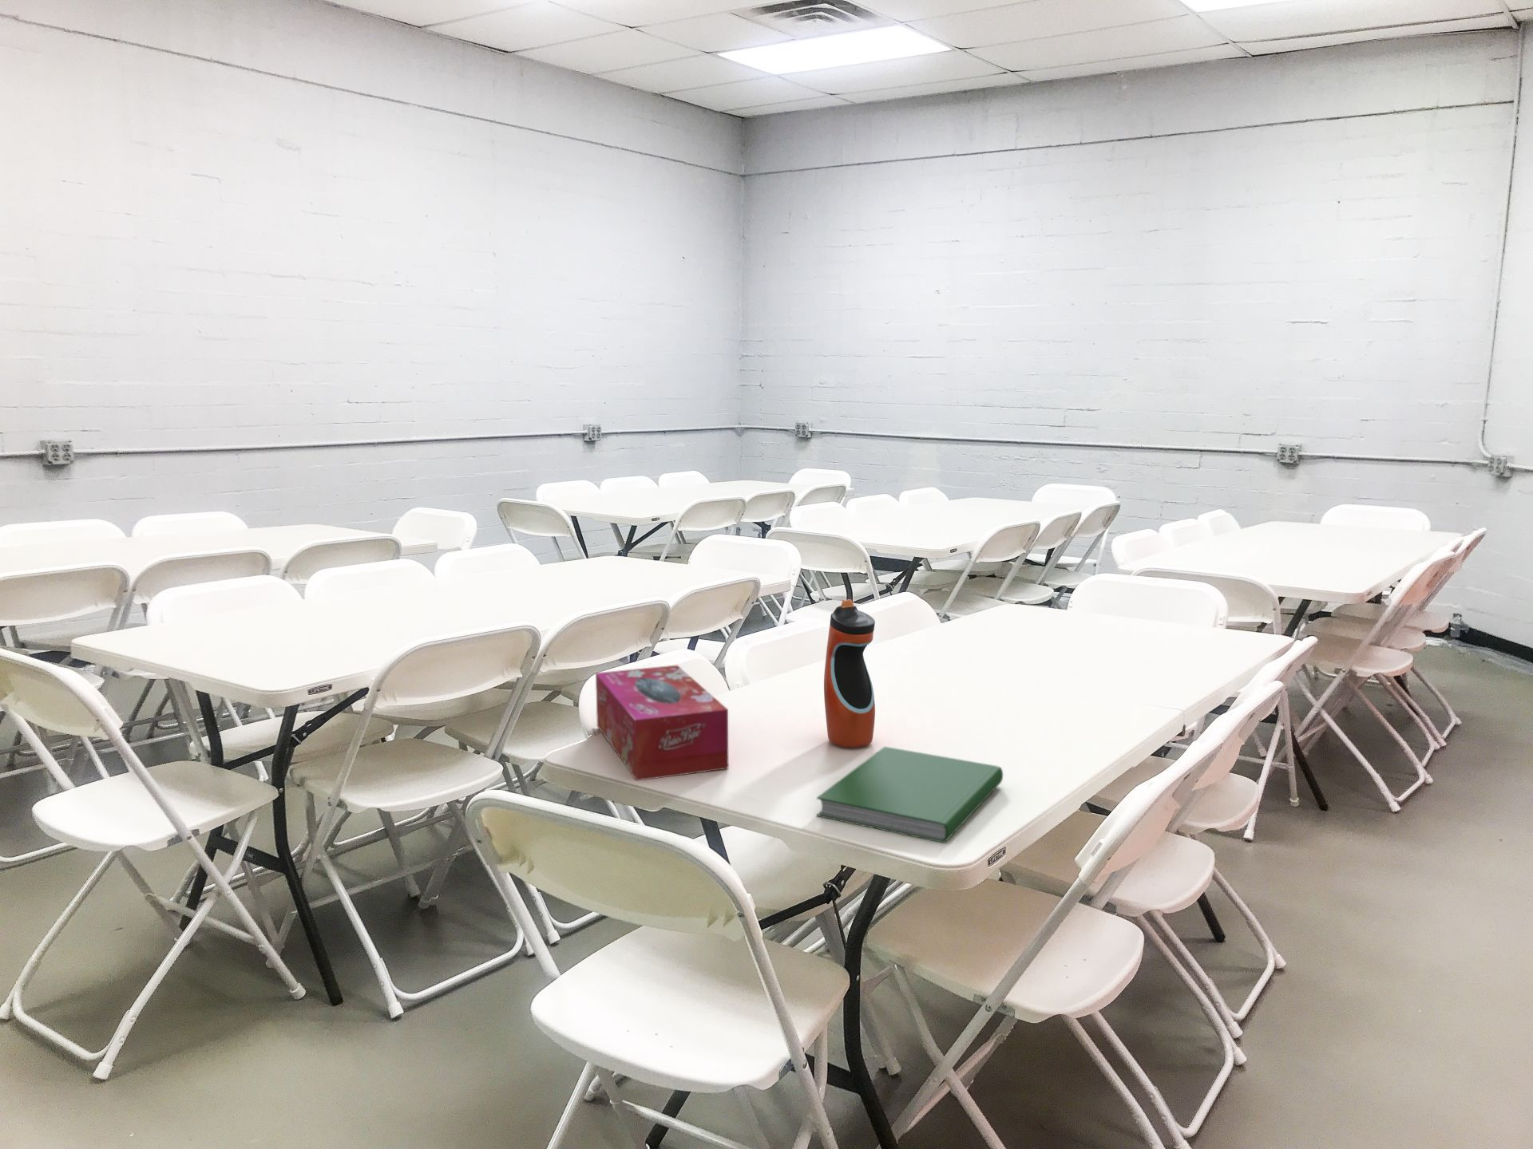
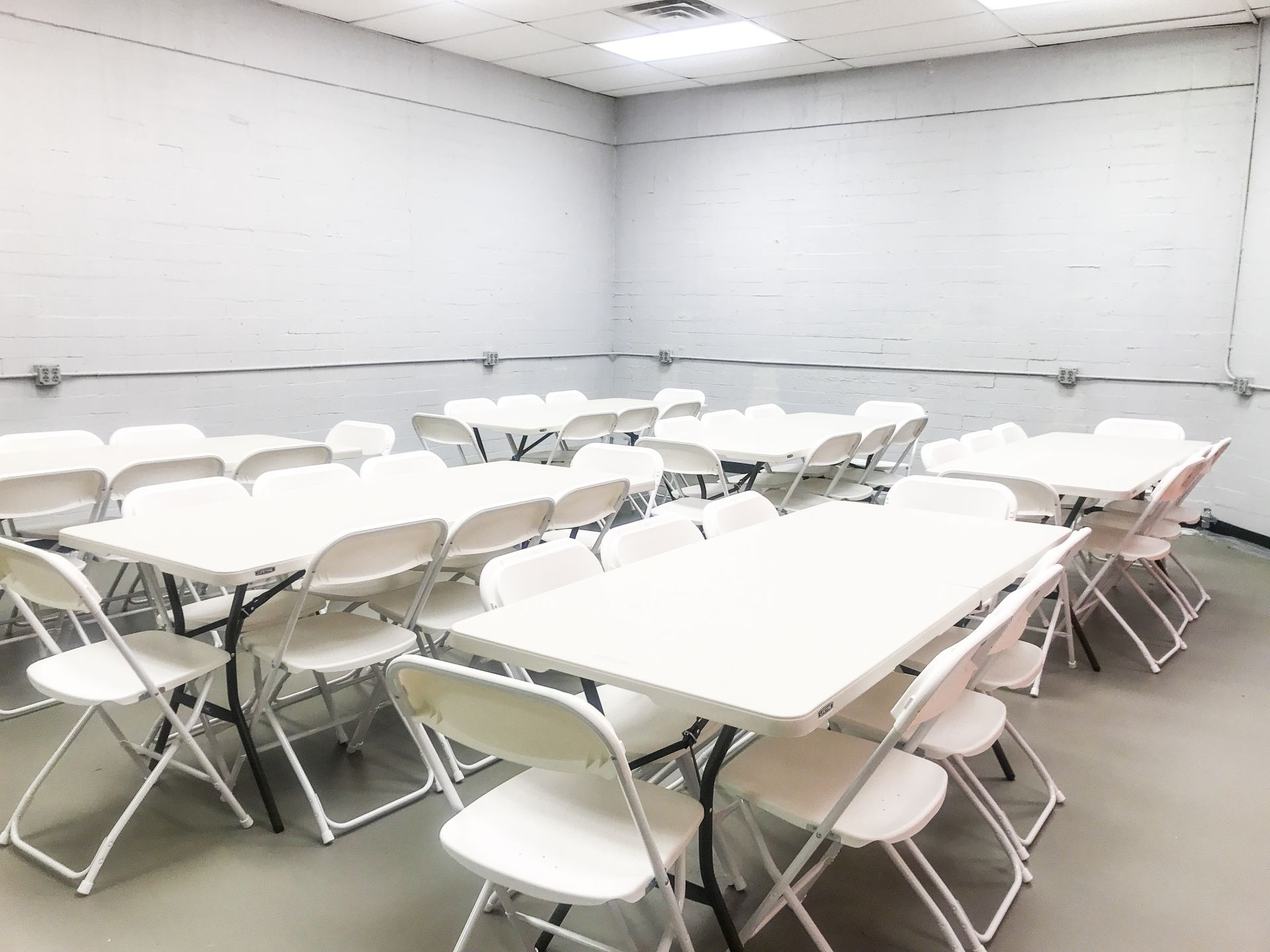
- water bottle (850, 672)
- hardcover book (913, 789)
- tissue box (658, 718)
